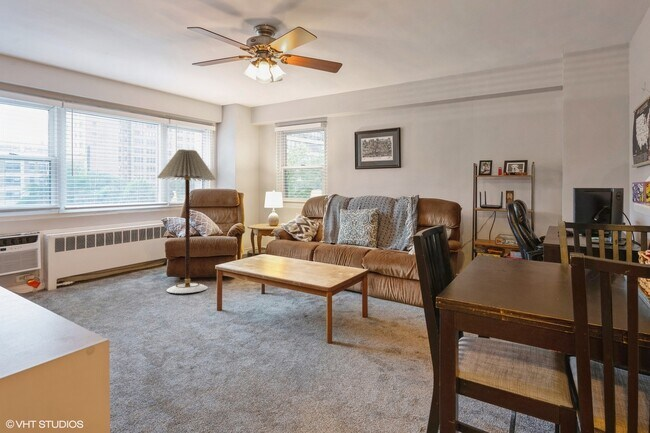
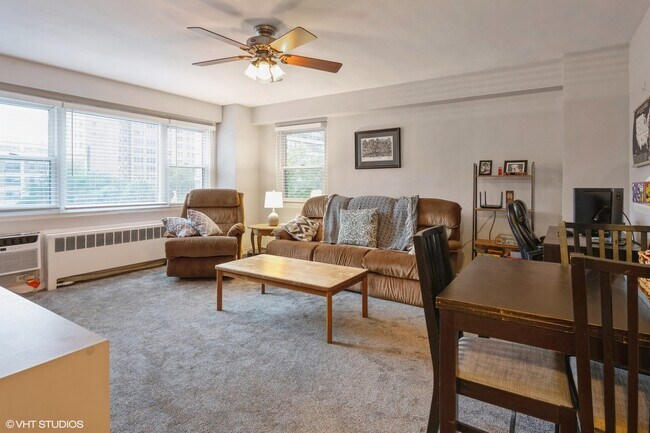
- floor lamp (187, 219)
